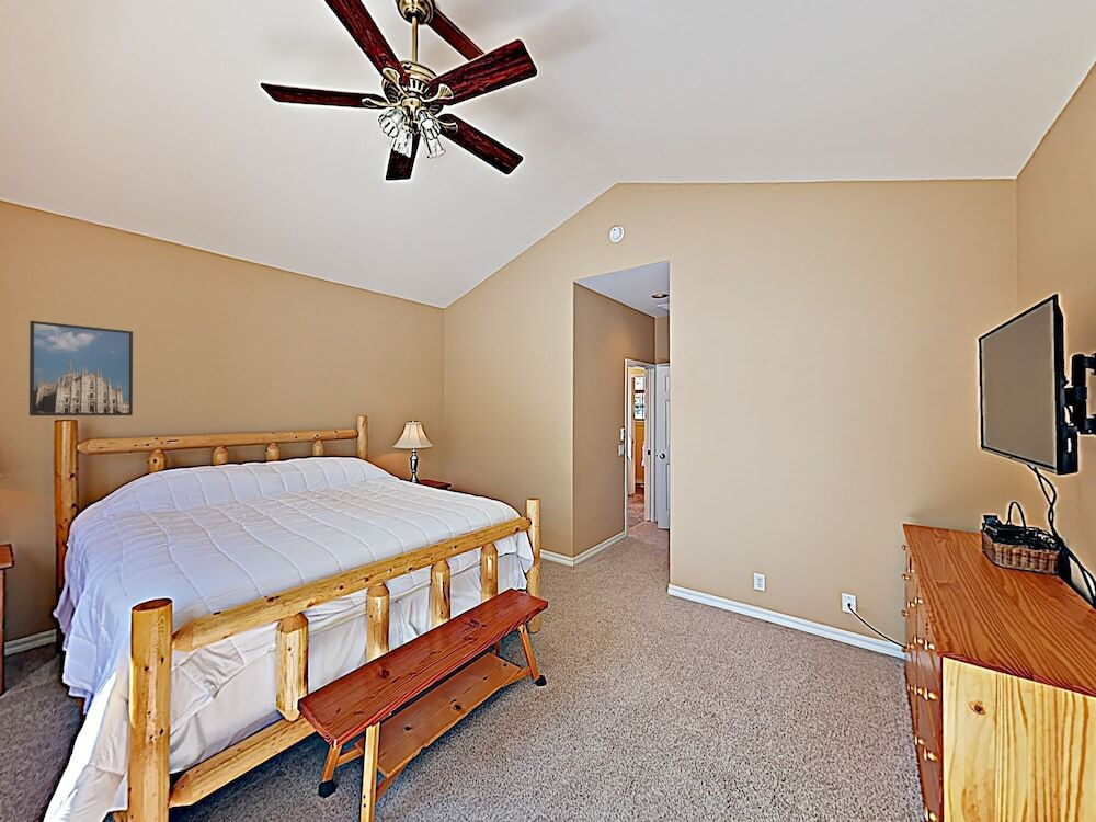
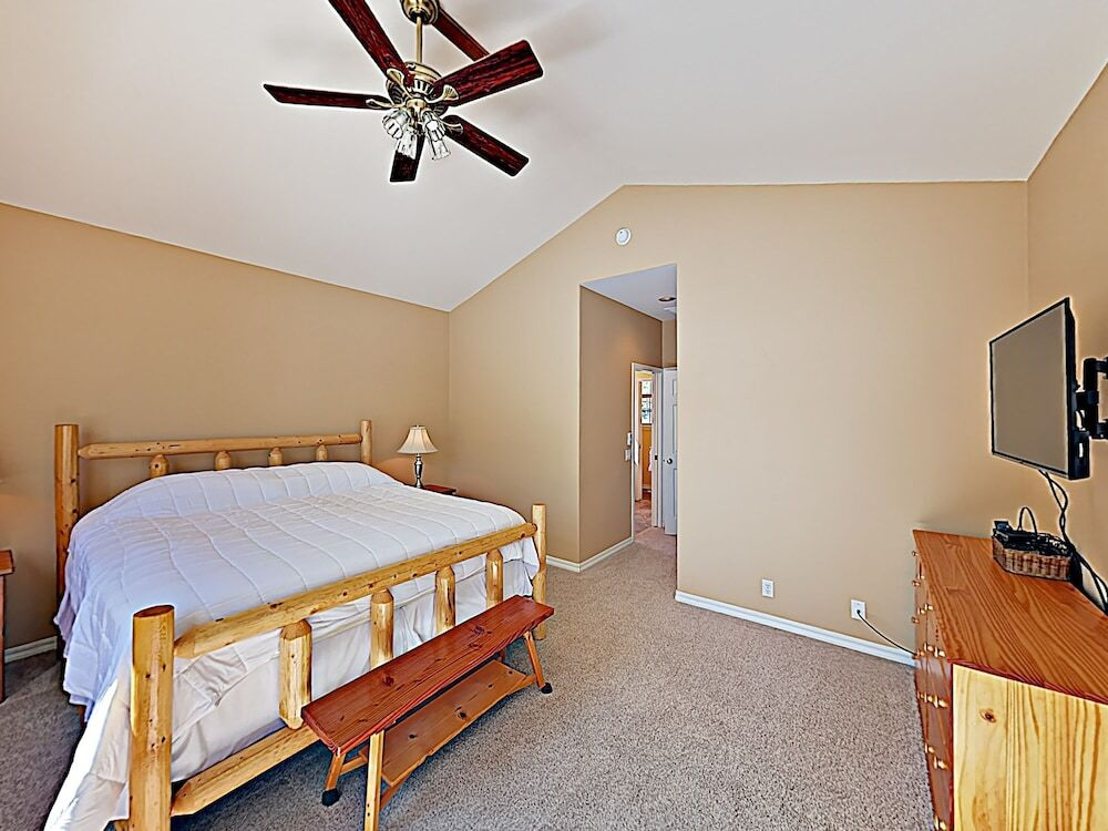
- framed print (83, 370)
